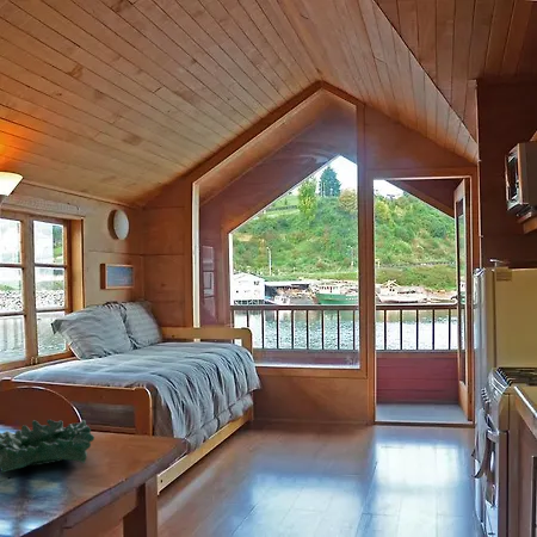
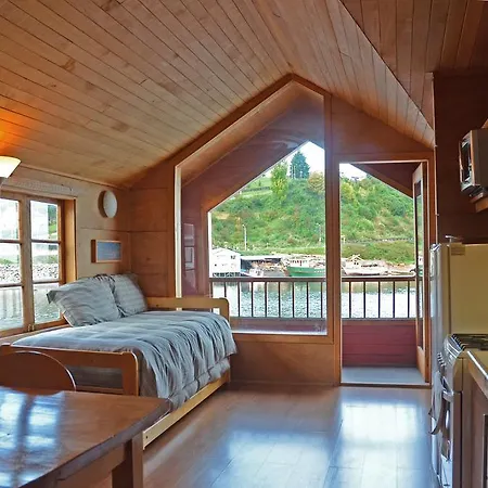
- decorative bowl (41, 444)
